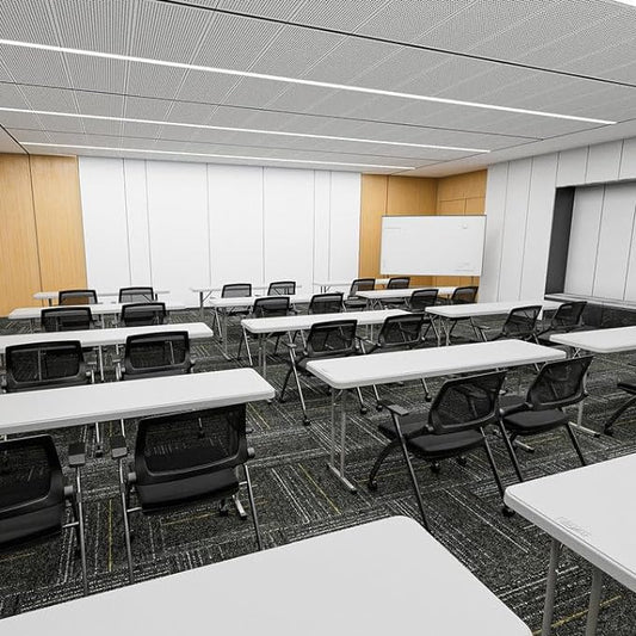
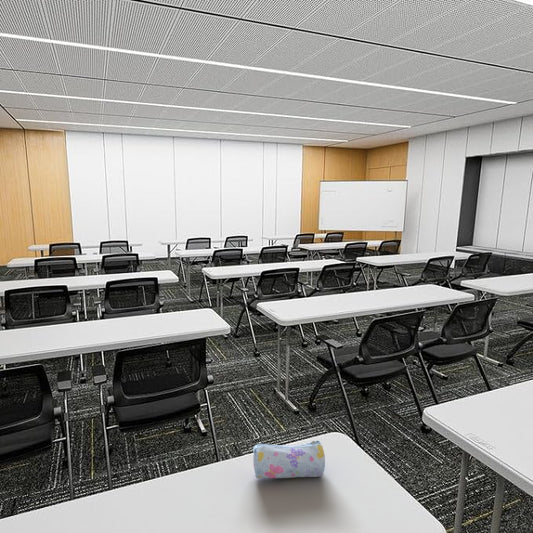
+ pencil case (288, 459)
